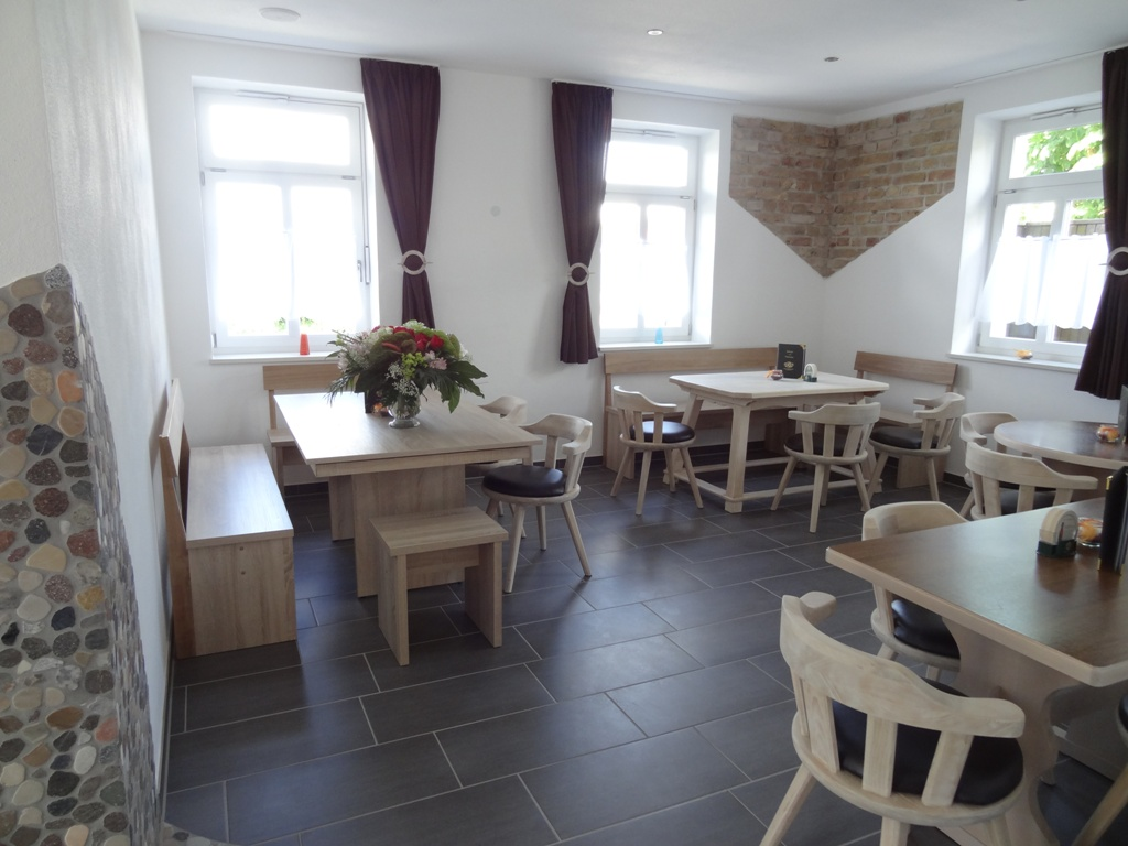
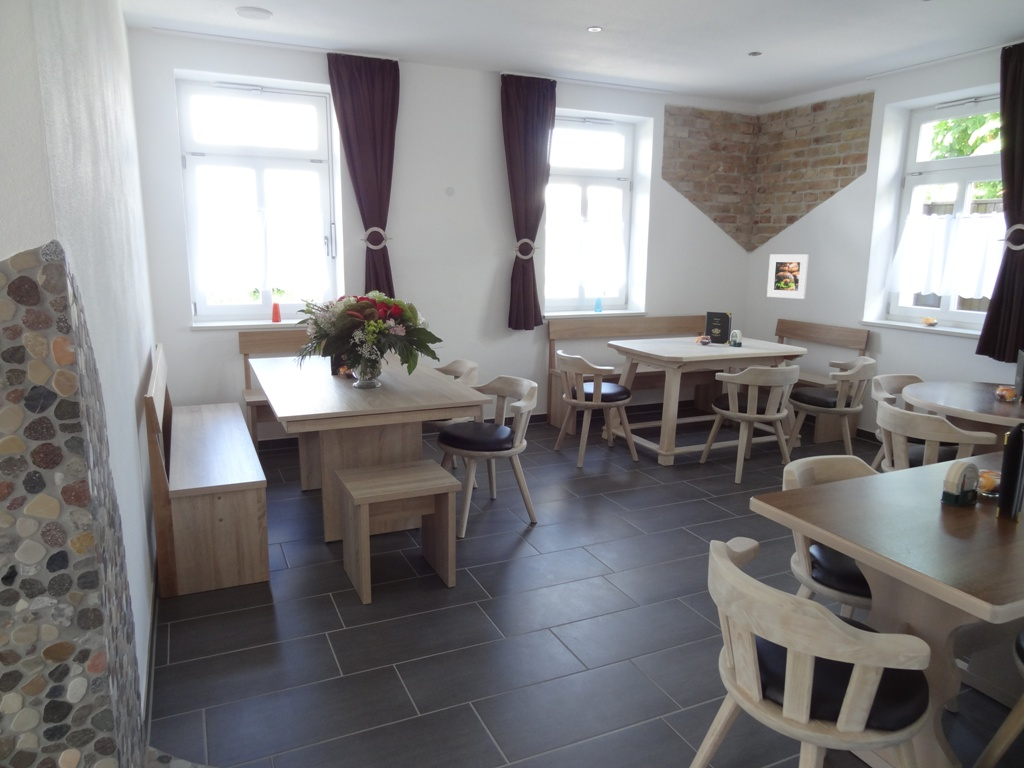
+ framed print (787, 276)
